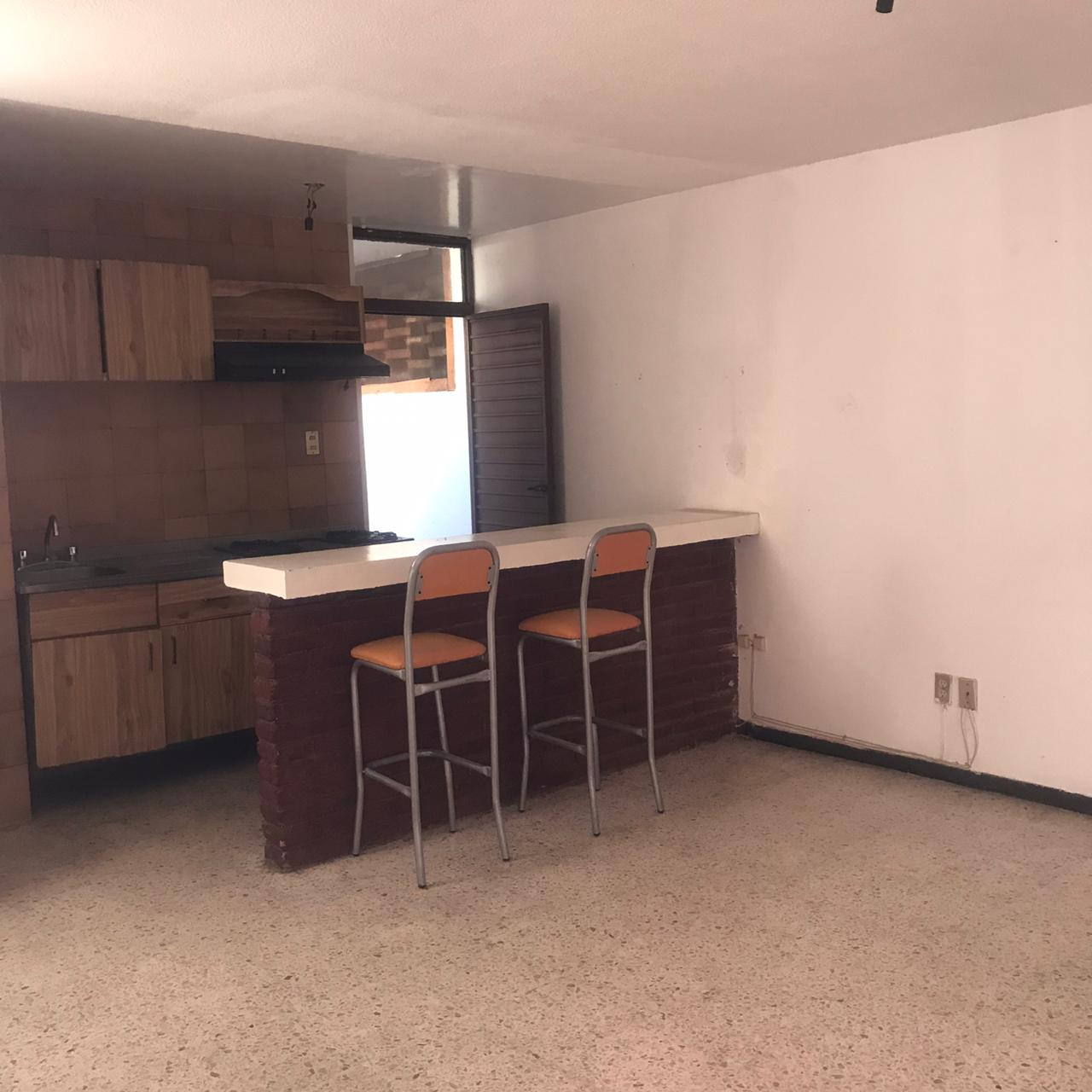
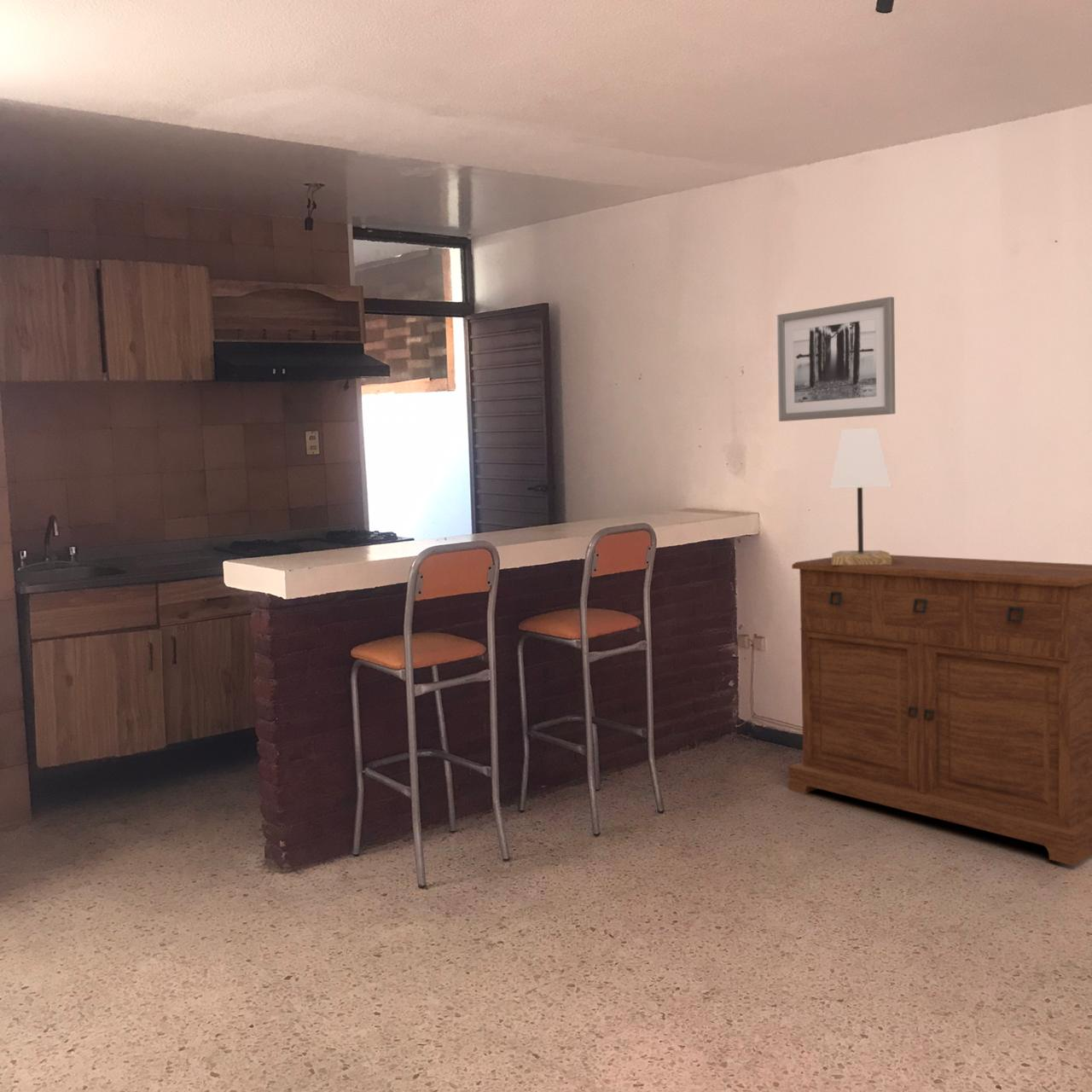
+ lamp (860, 495)
+ sideboard (950, 687)
+ wall art (833, 362)
